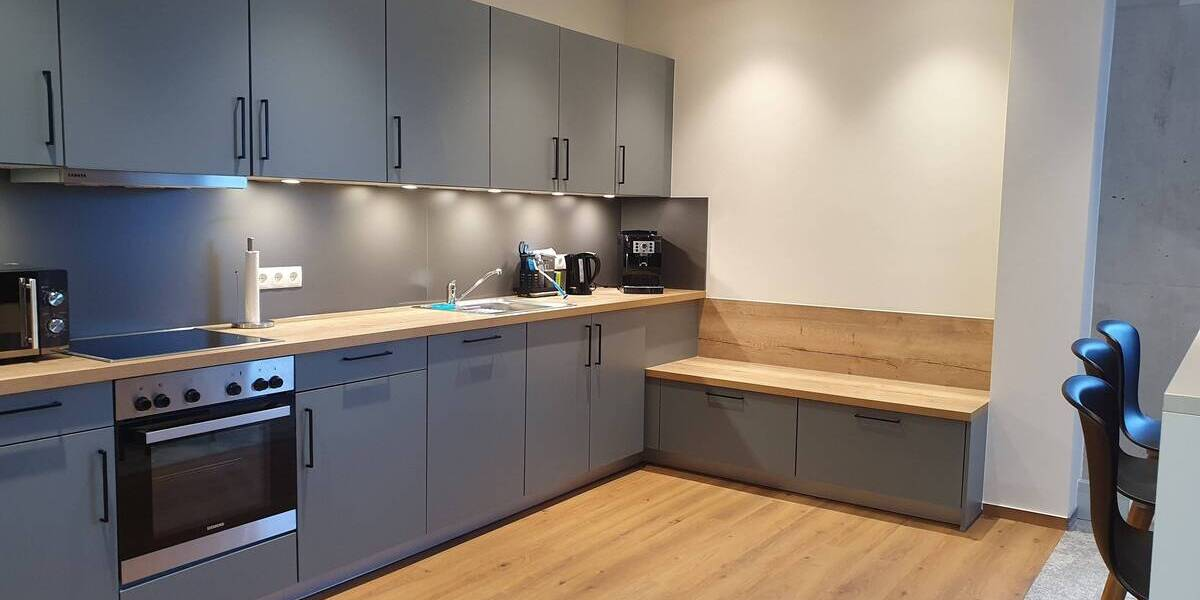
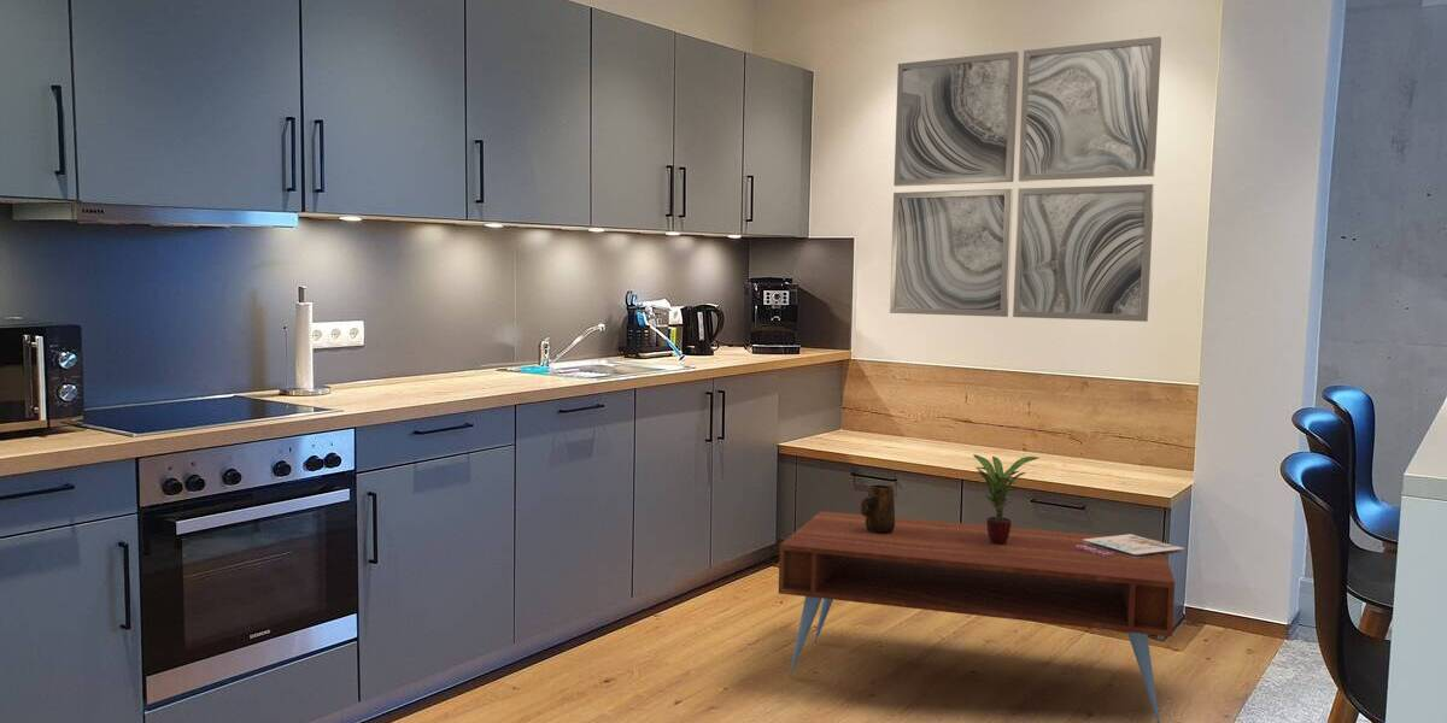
+ mug (878, 507)
+ potted plant (1006, 499)
+ magazine (1123, 546)
+ coffee table (972, 611)
+ wall art (1019, 188)
